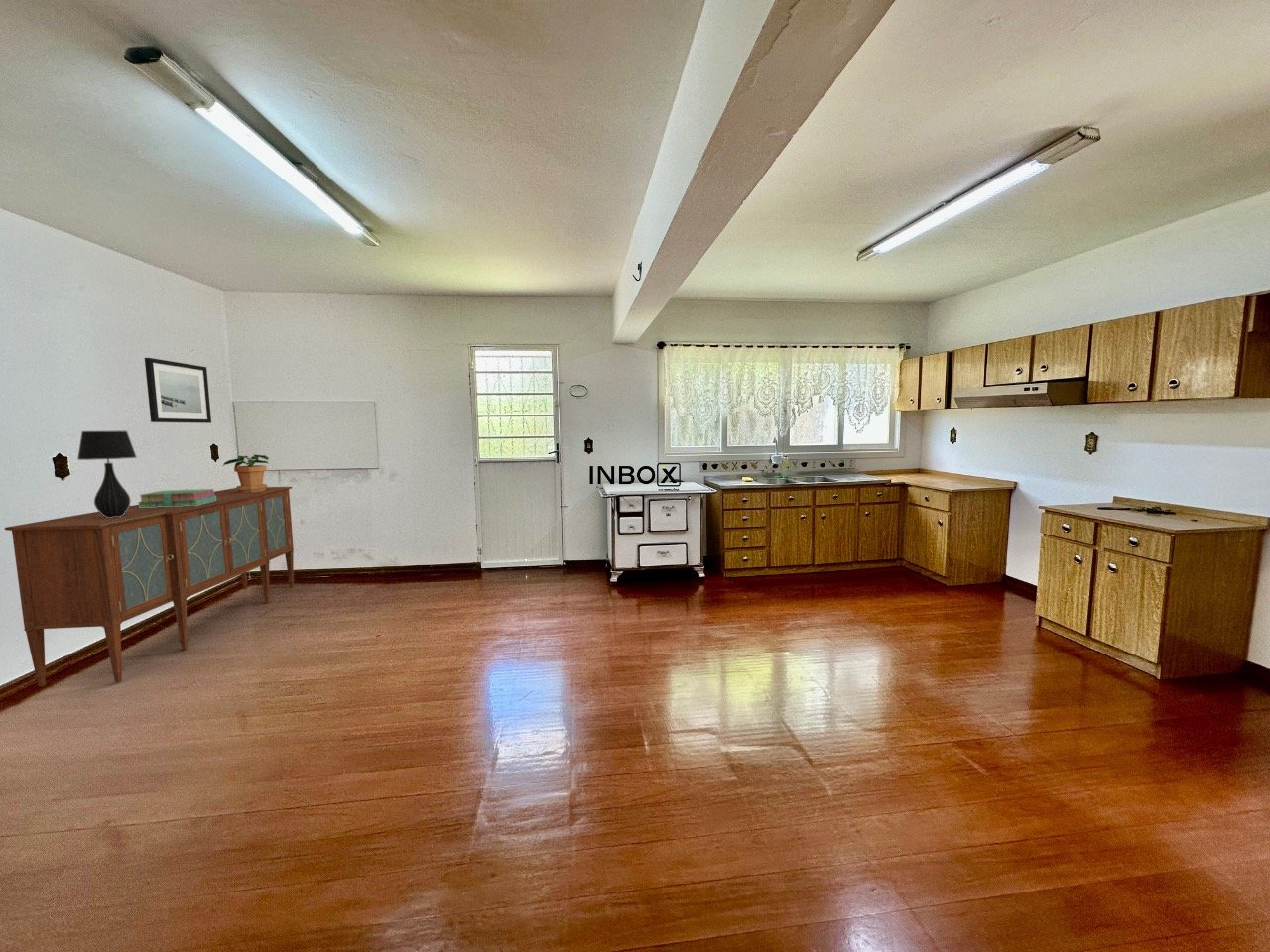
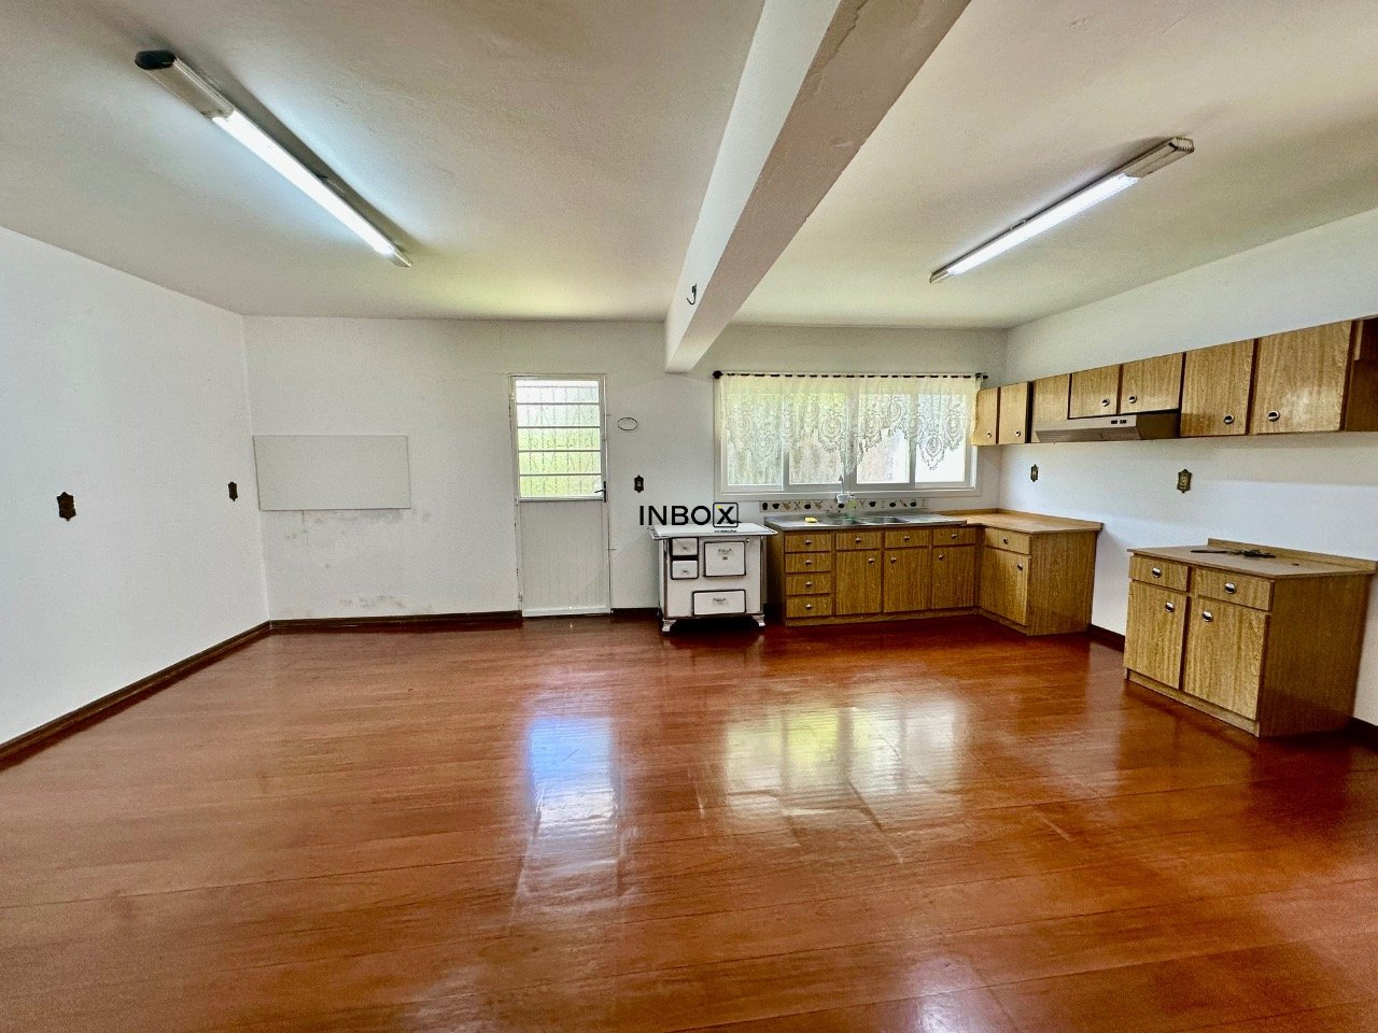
- table lamp (109, 473)
- stack of books (178, 497)
- potted plant (247, 472)
- sideboard (195, 563)
- wall art (181, 393)
